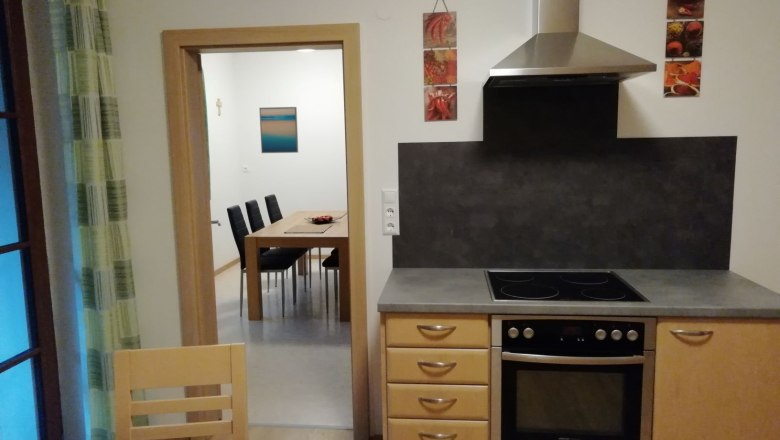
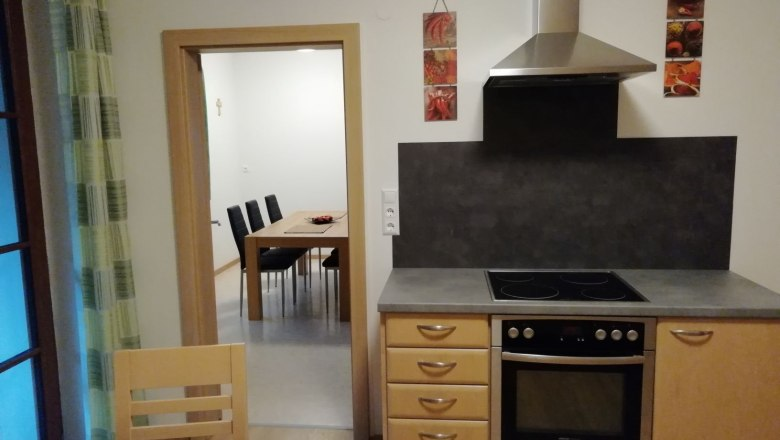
- wall art (278, 130)
